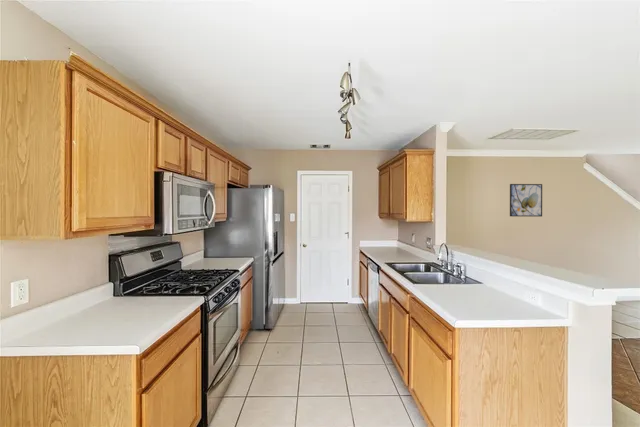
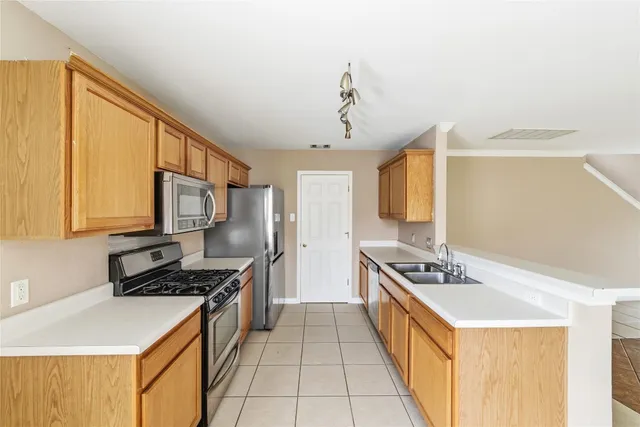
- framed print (526, 200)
